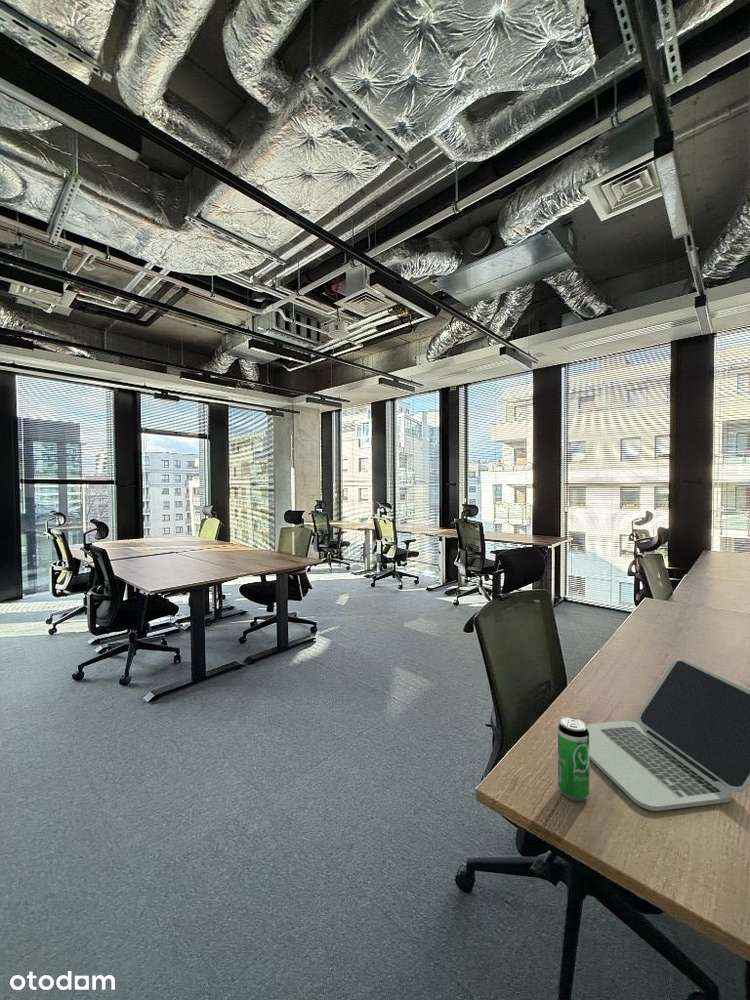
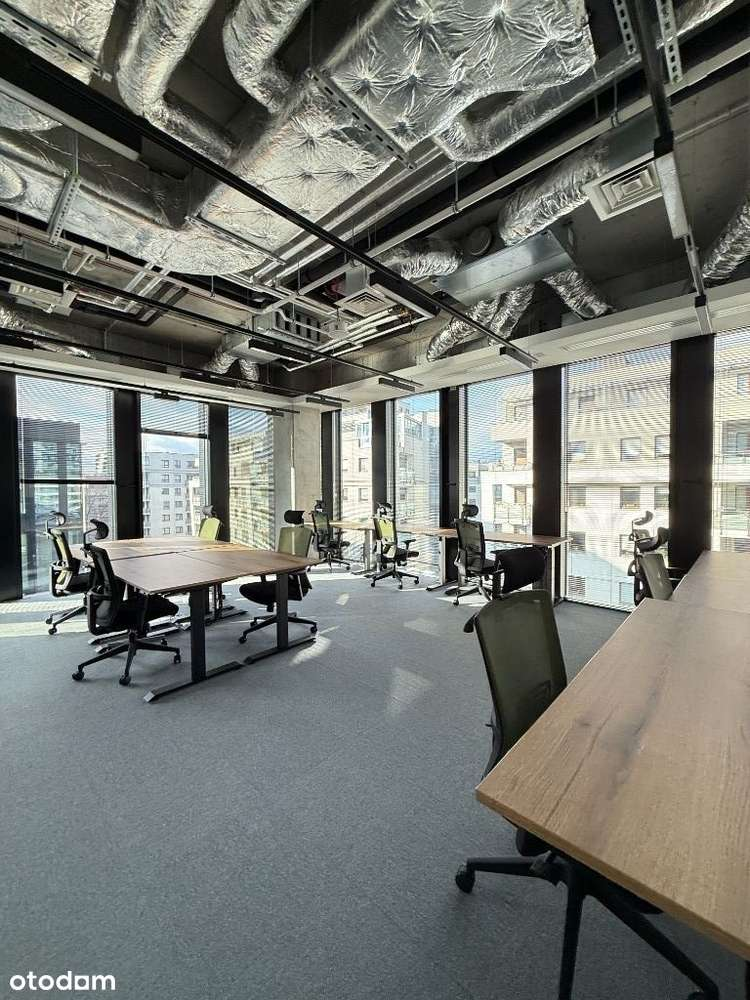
- laptop (663, 721)
- beverage can (573, 758)
